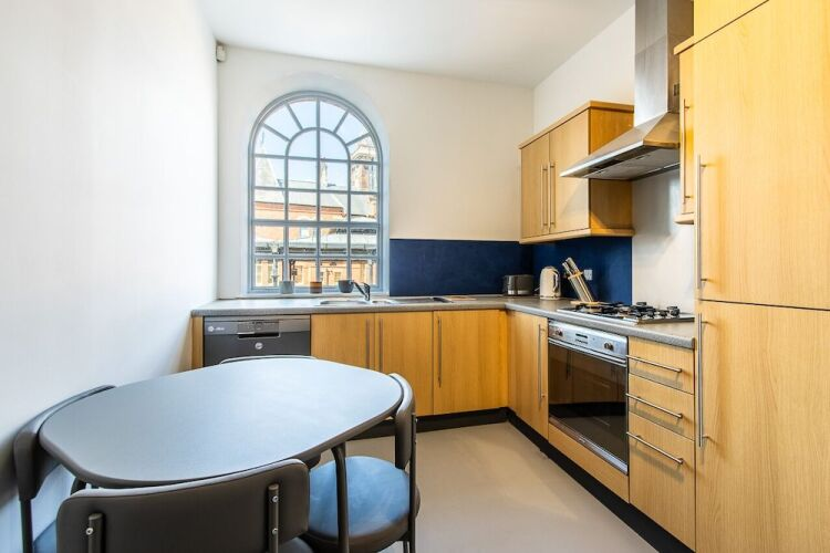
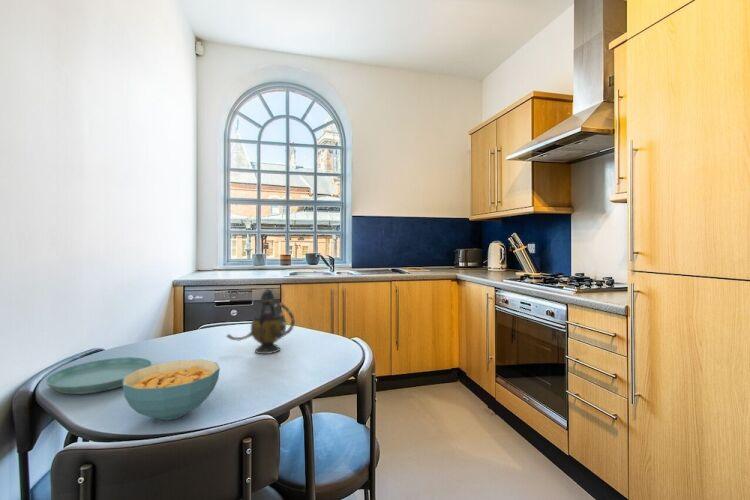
+ cereal bowl (173, 393)
+ teapot (258, 319)
+ saucer (102, 375)
